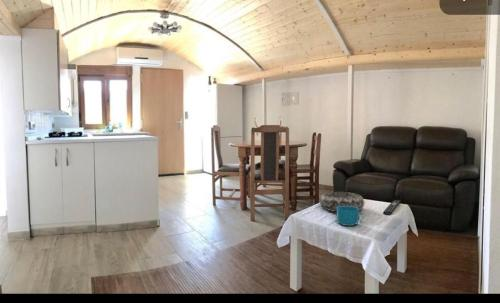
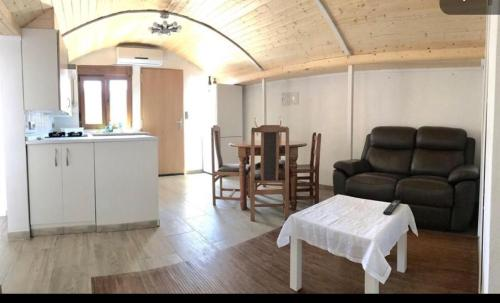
- decorative bowl (341, 201)
- cup (350, 216)
